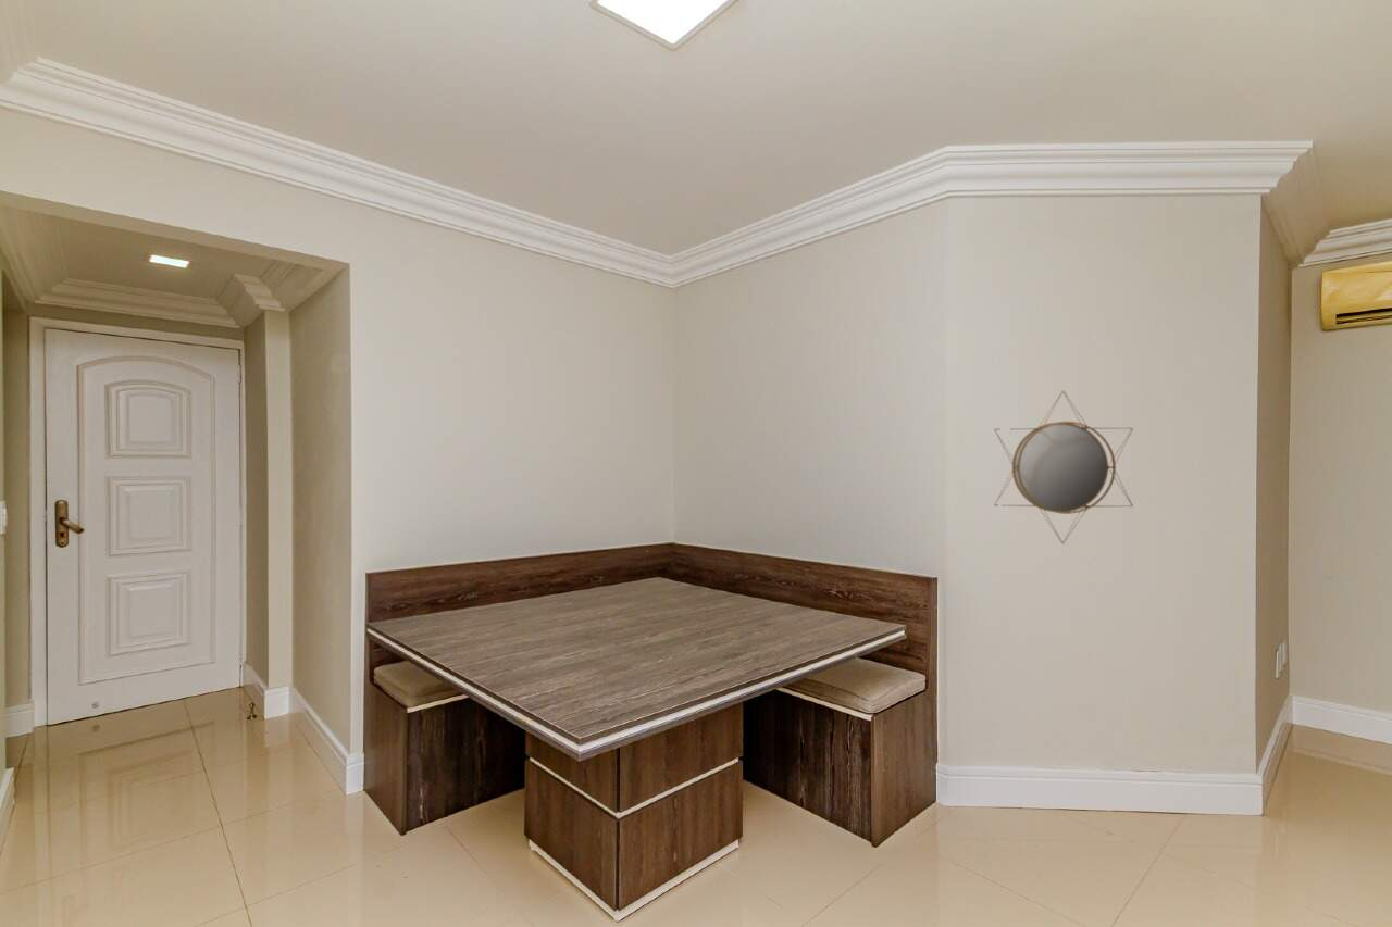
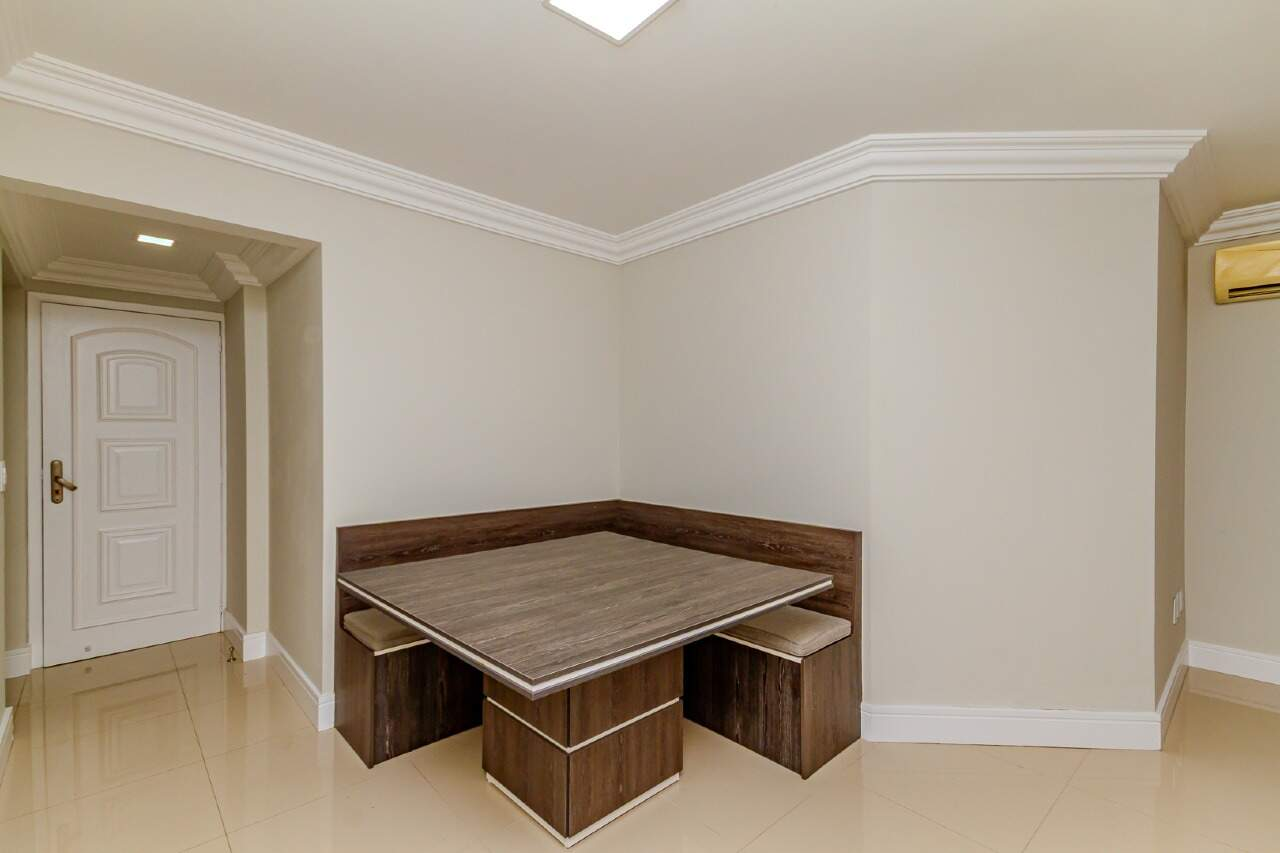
- home mirror (1062, 467)
